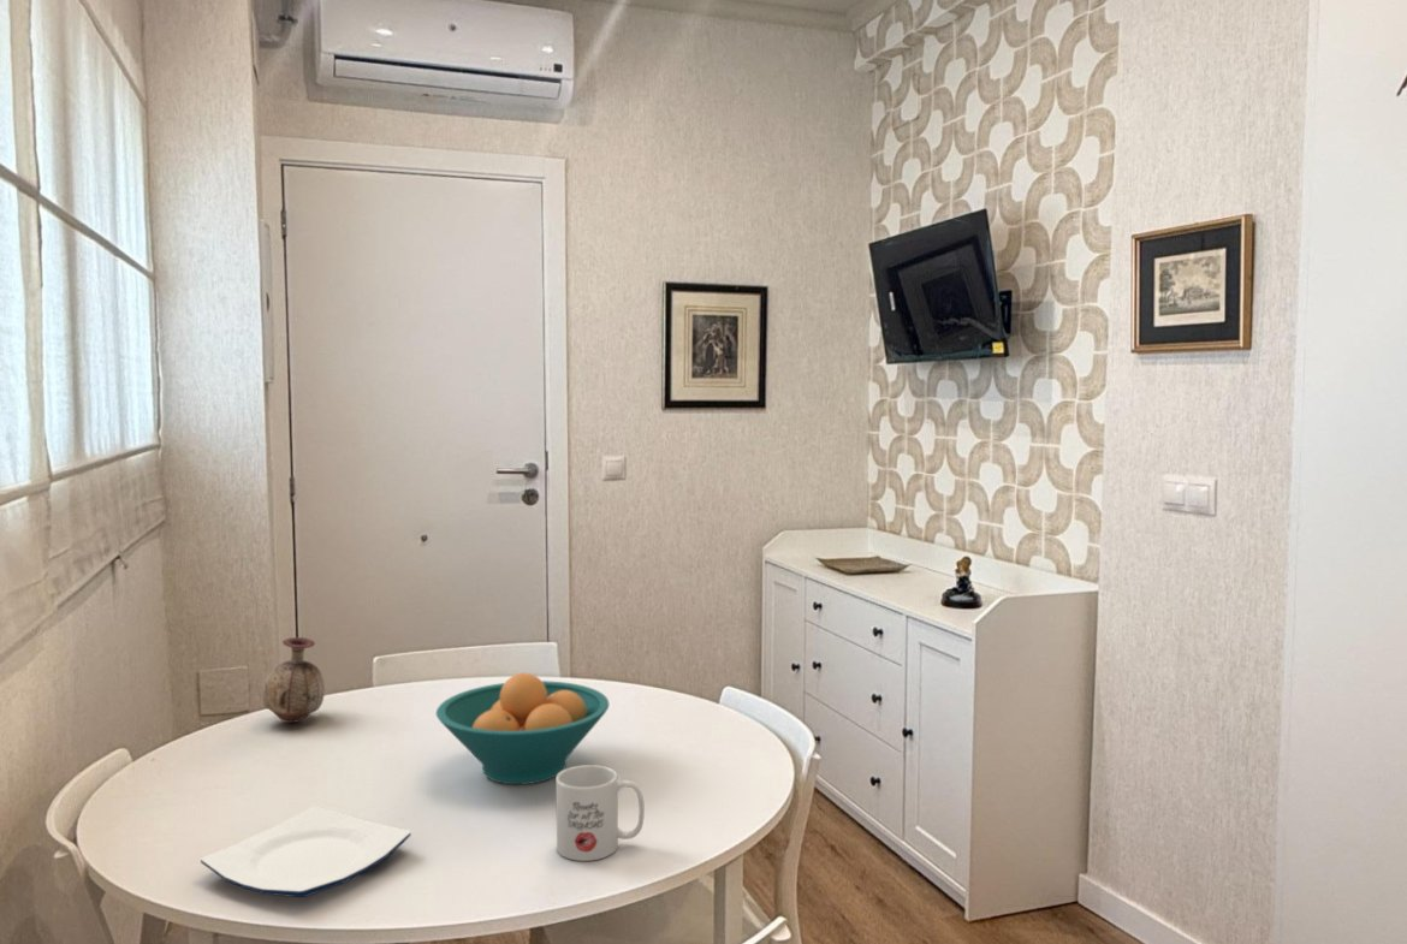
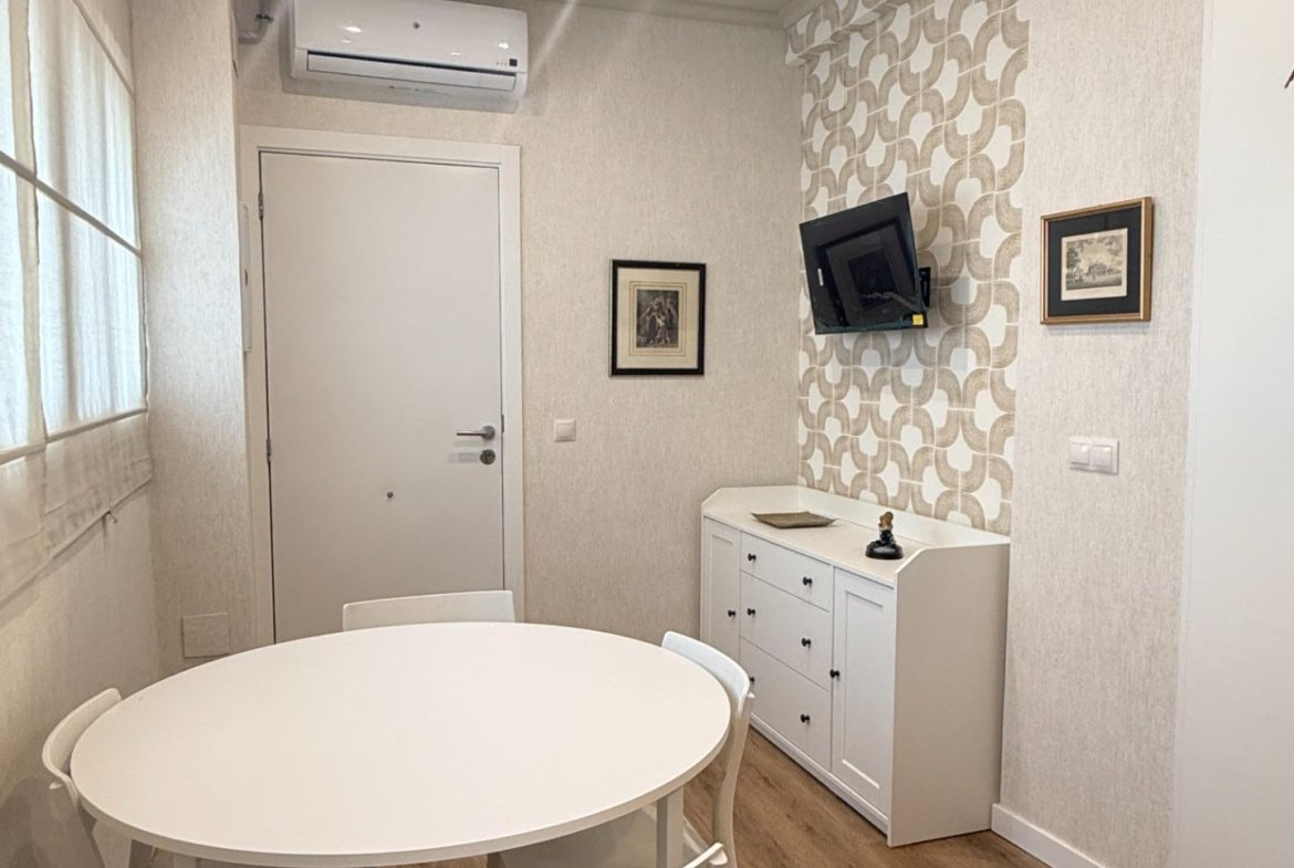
- fruit bowl (523, 723)
- mug (600, 811)
- plate (309, 854)
- vase (293, 679)
